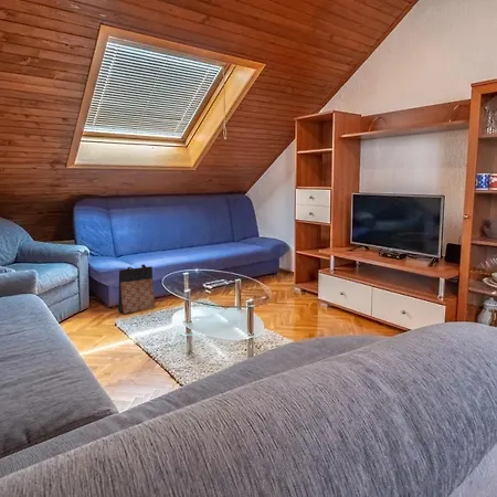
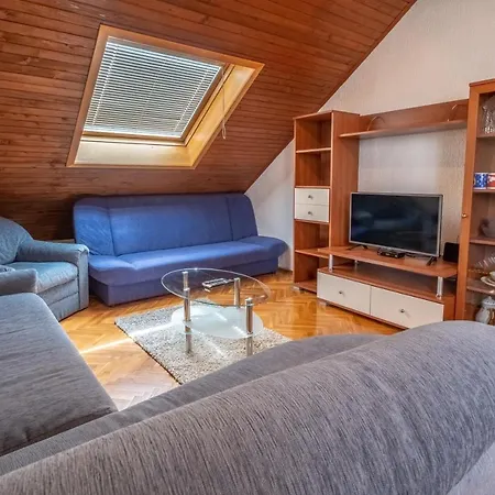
- bag (136, 287)
